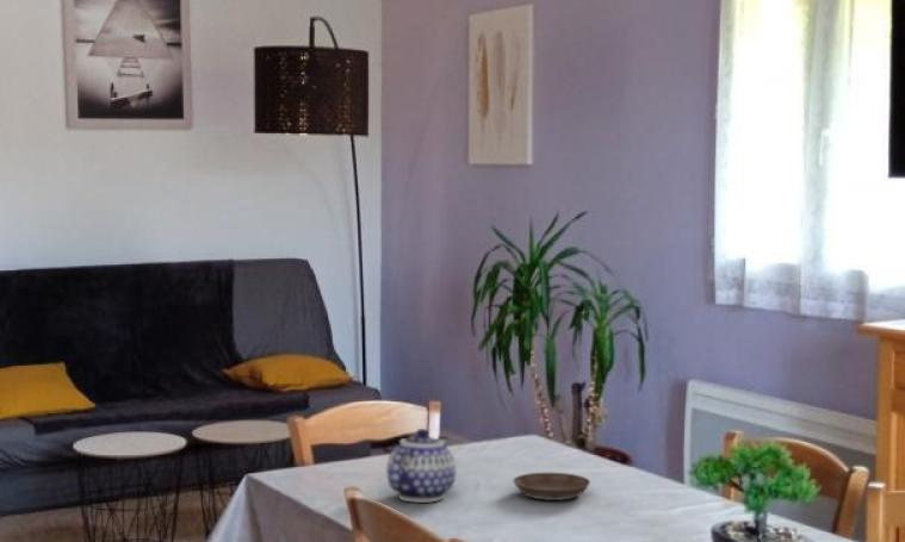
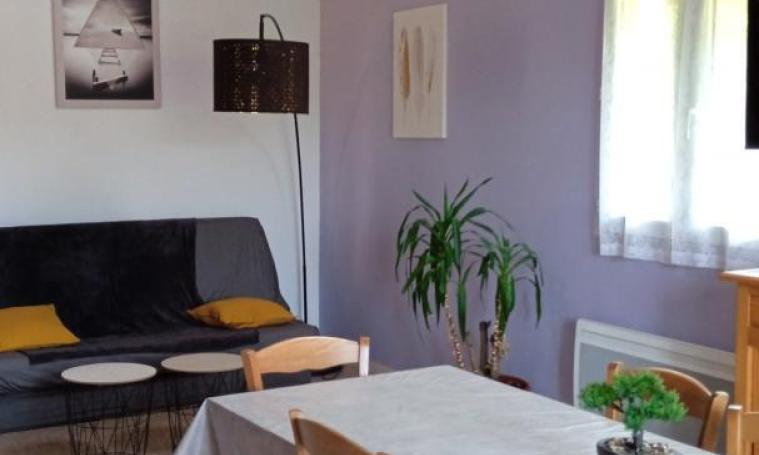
- teapot (421, 462)
- saucer (551, 486)
